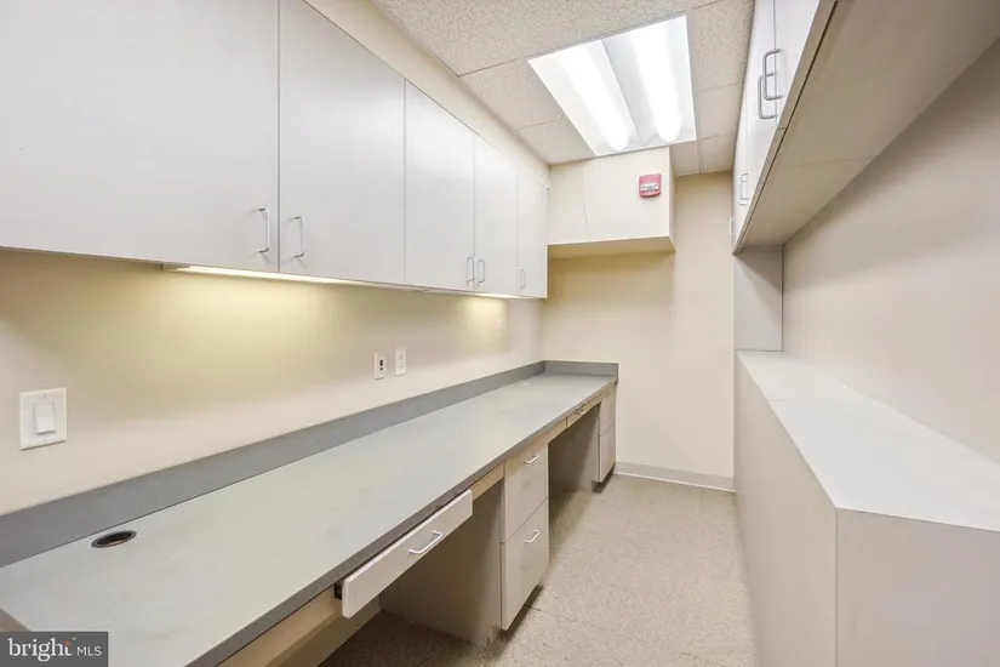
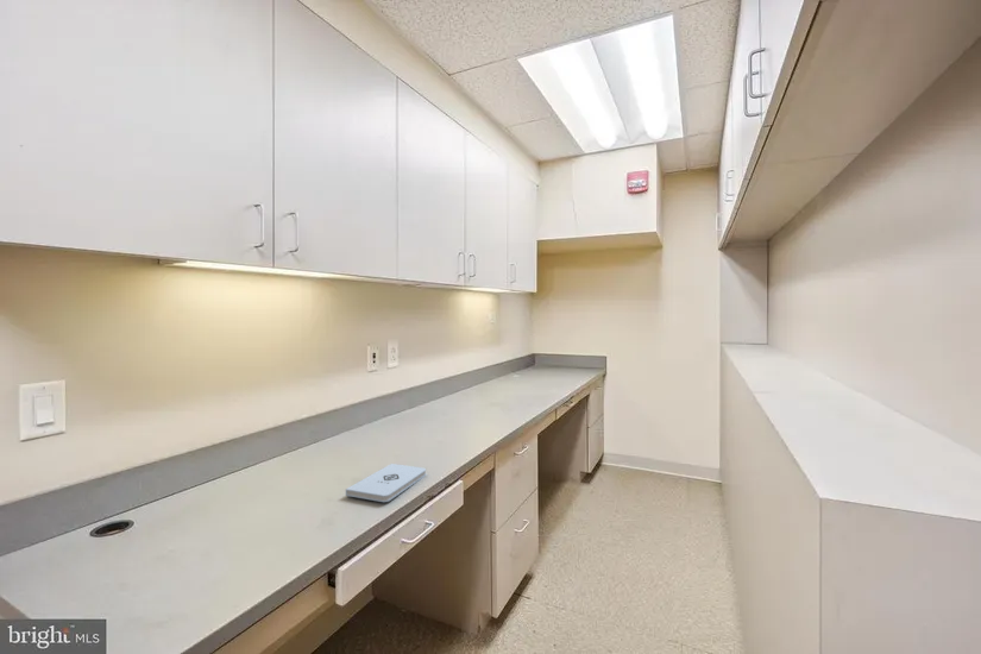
+ notepad (389, 480)
